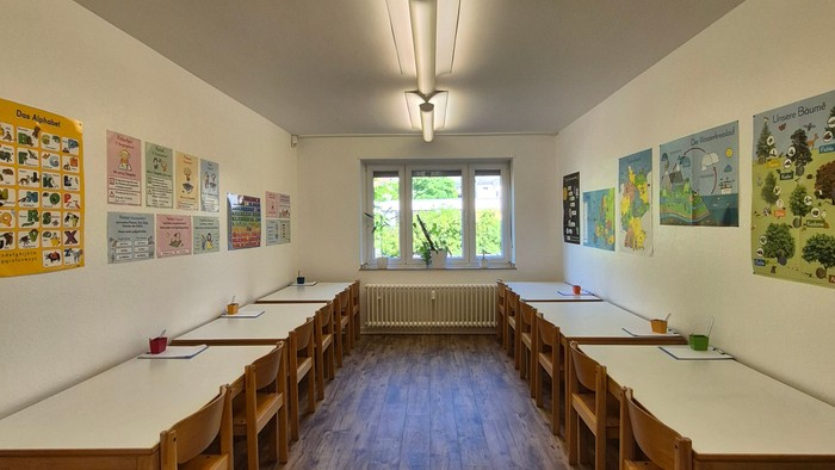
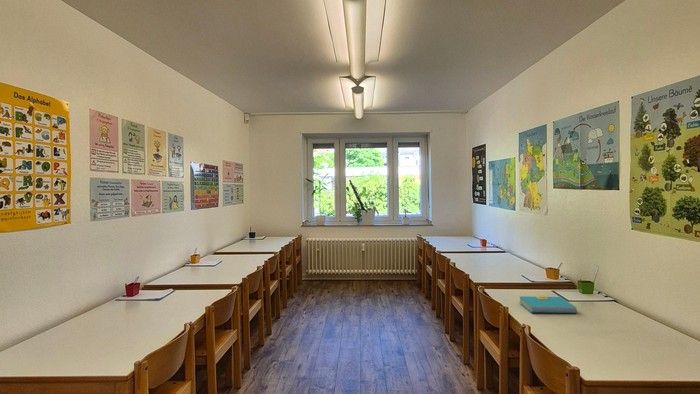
+ book (546, 304)
